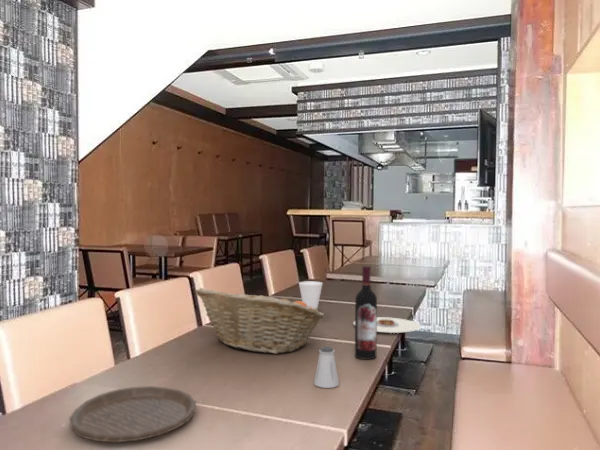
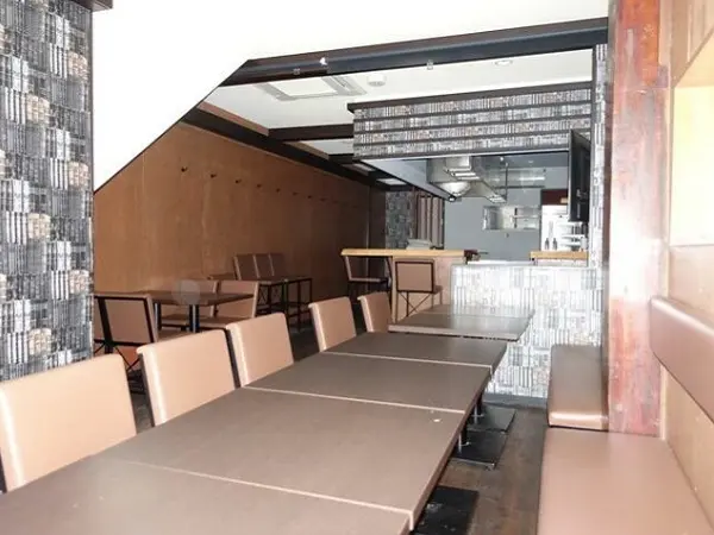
- plate (135, 412)
- fruit basket (258, 314)
- plate (386, 322)
- saltshaker (326, 365)
- cup (310, 295)
- wine bottle (366, 311)
